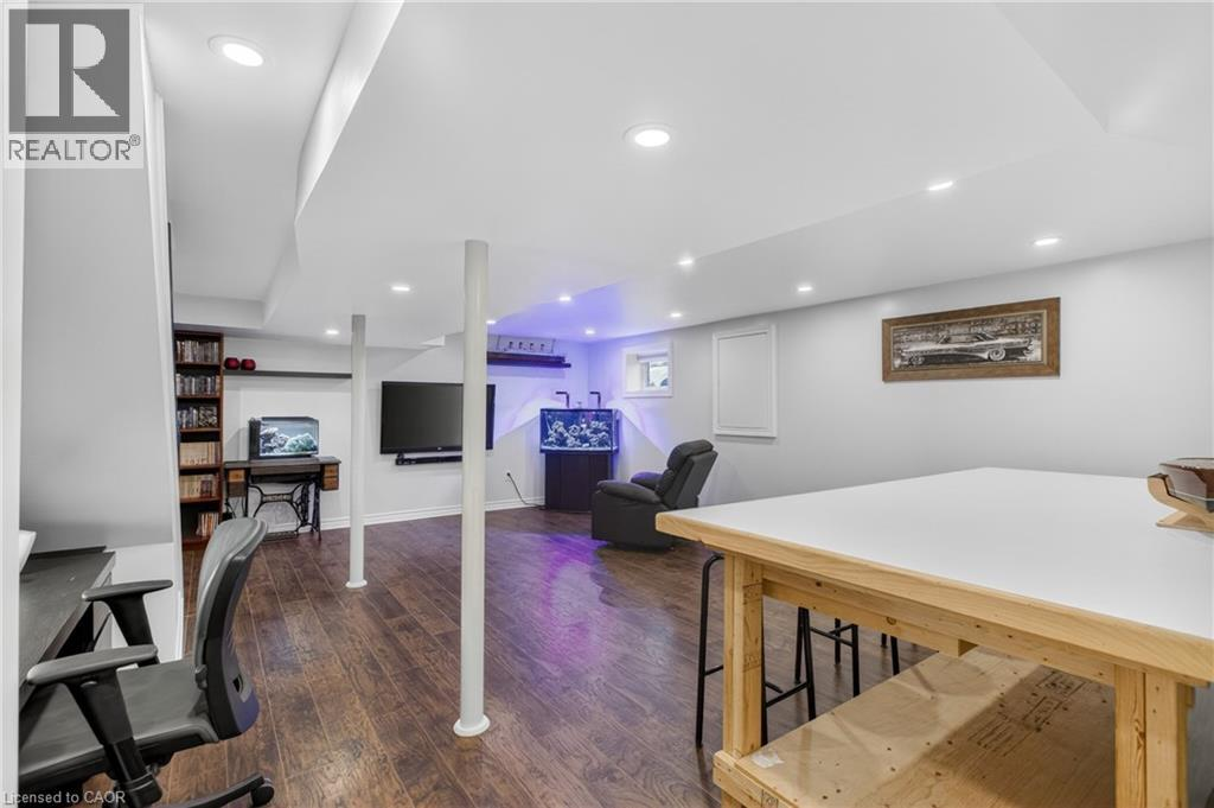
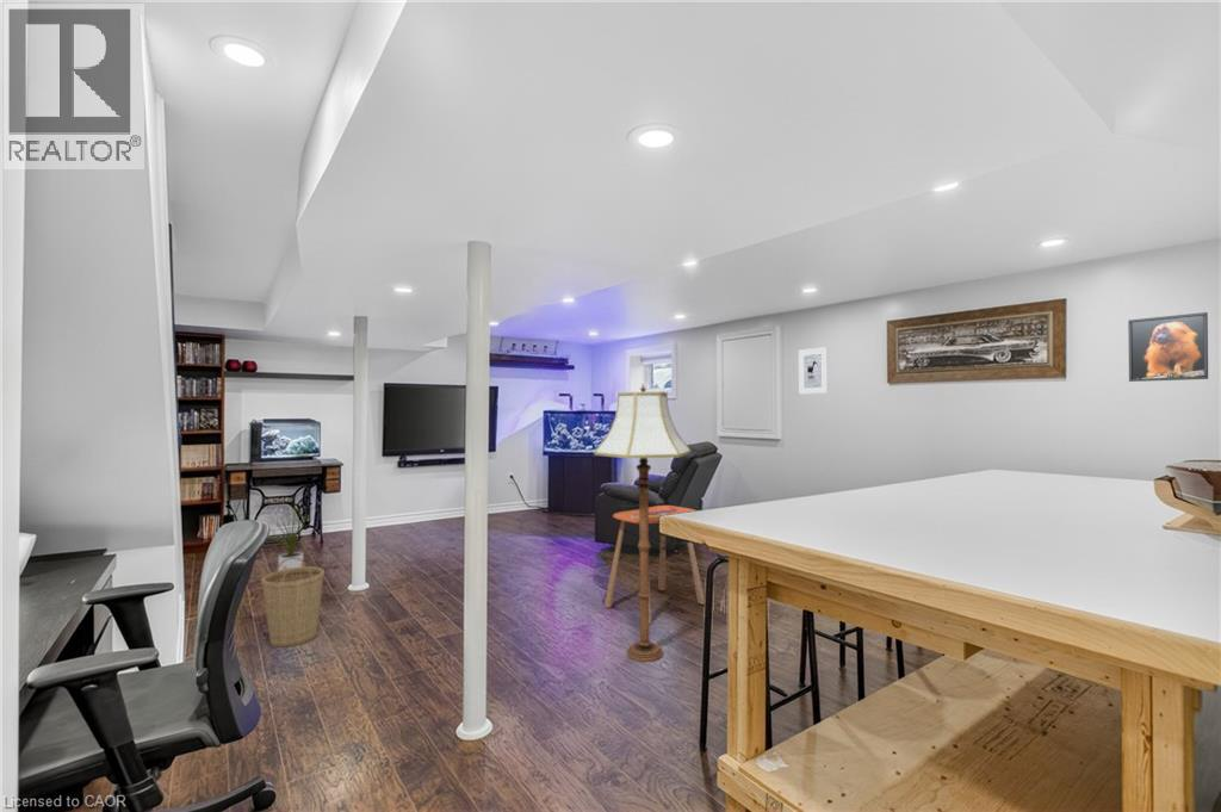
+ basket (293, 600)
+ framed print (812, 371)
+ floor lamp (643, 517)
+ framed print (1166, 348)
+ house plant (290, 544)
+ side table (653, 558)
